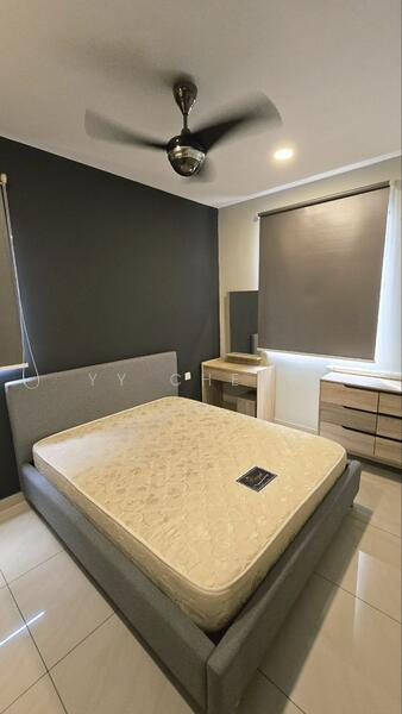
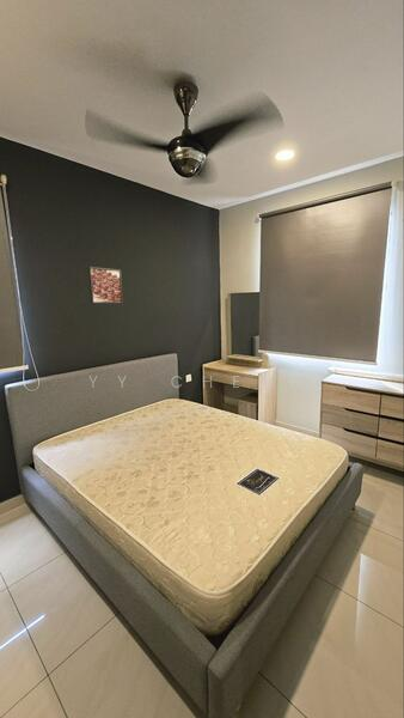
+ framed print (106, 286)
